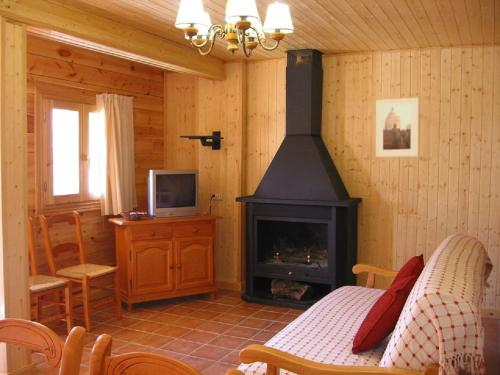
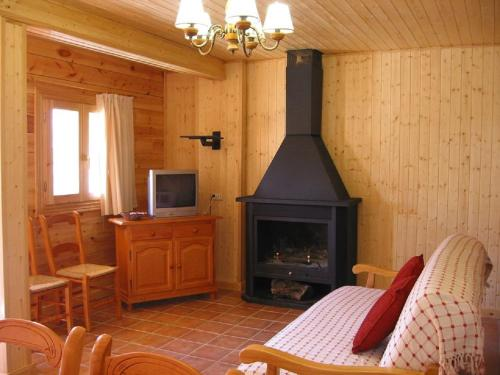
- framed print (396, 127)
